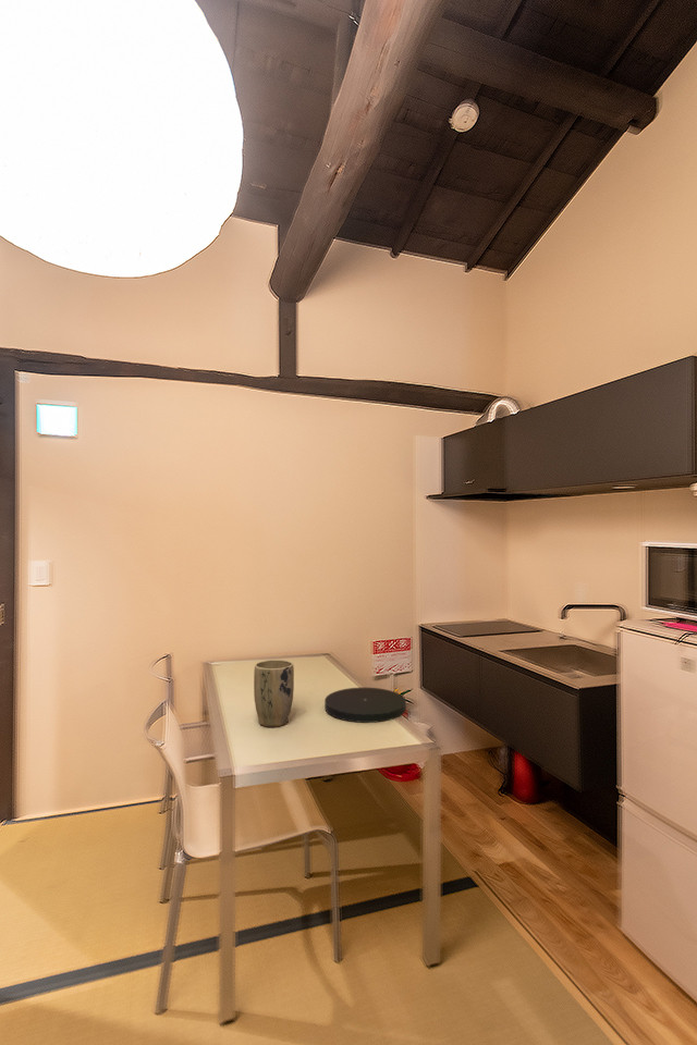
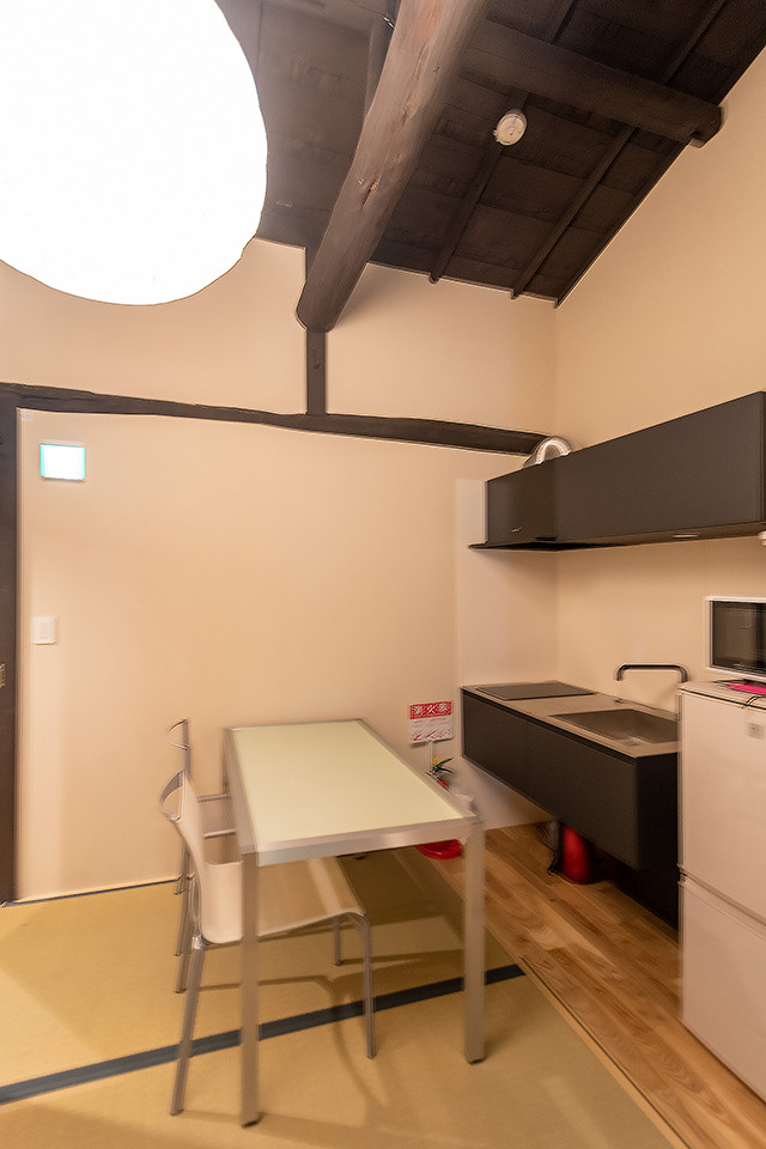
- plant pot (273, 692)
- plate (365, 703)
